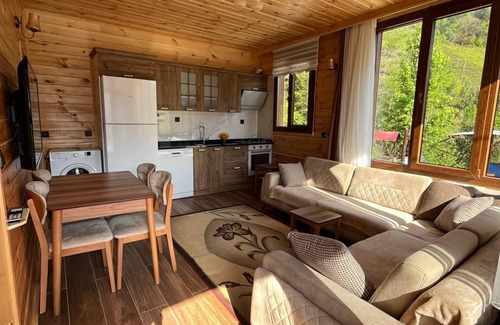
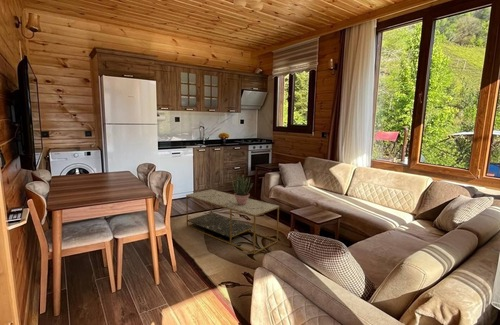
+ coffee table (230, 216)
+ potted plant (241, 189)
